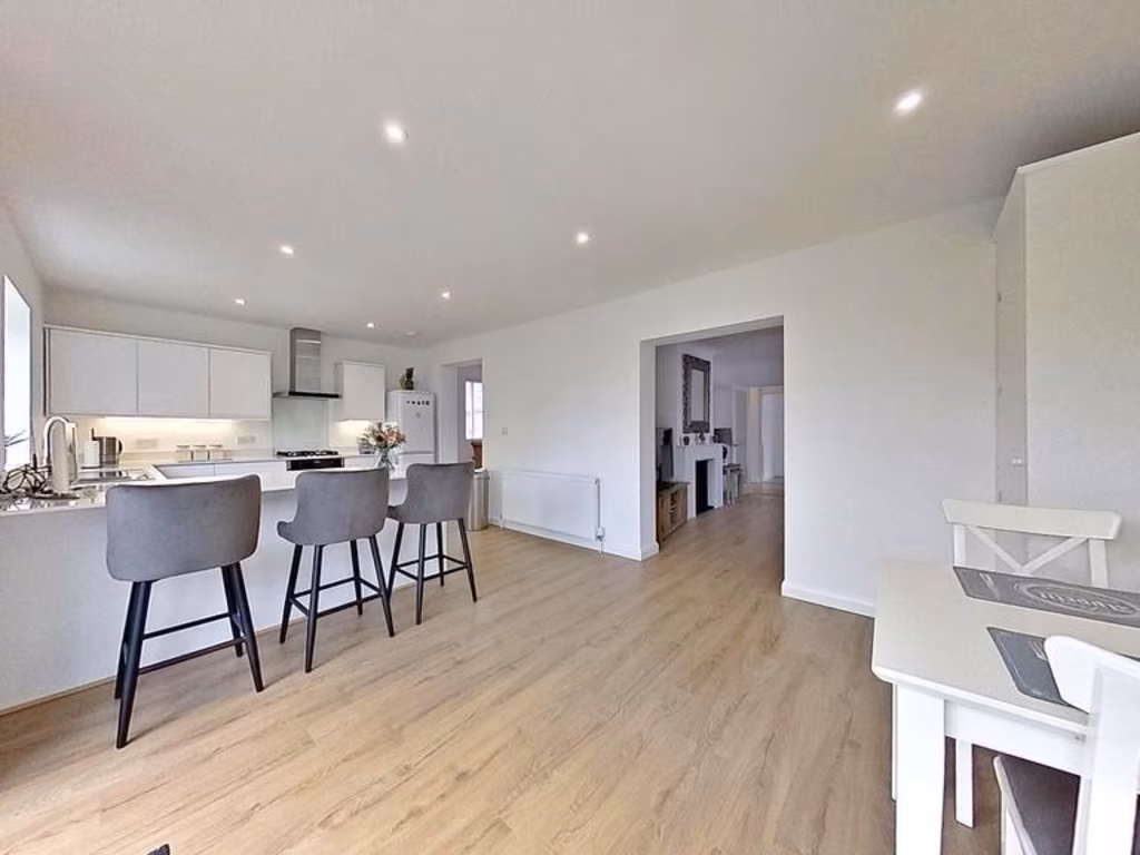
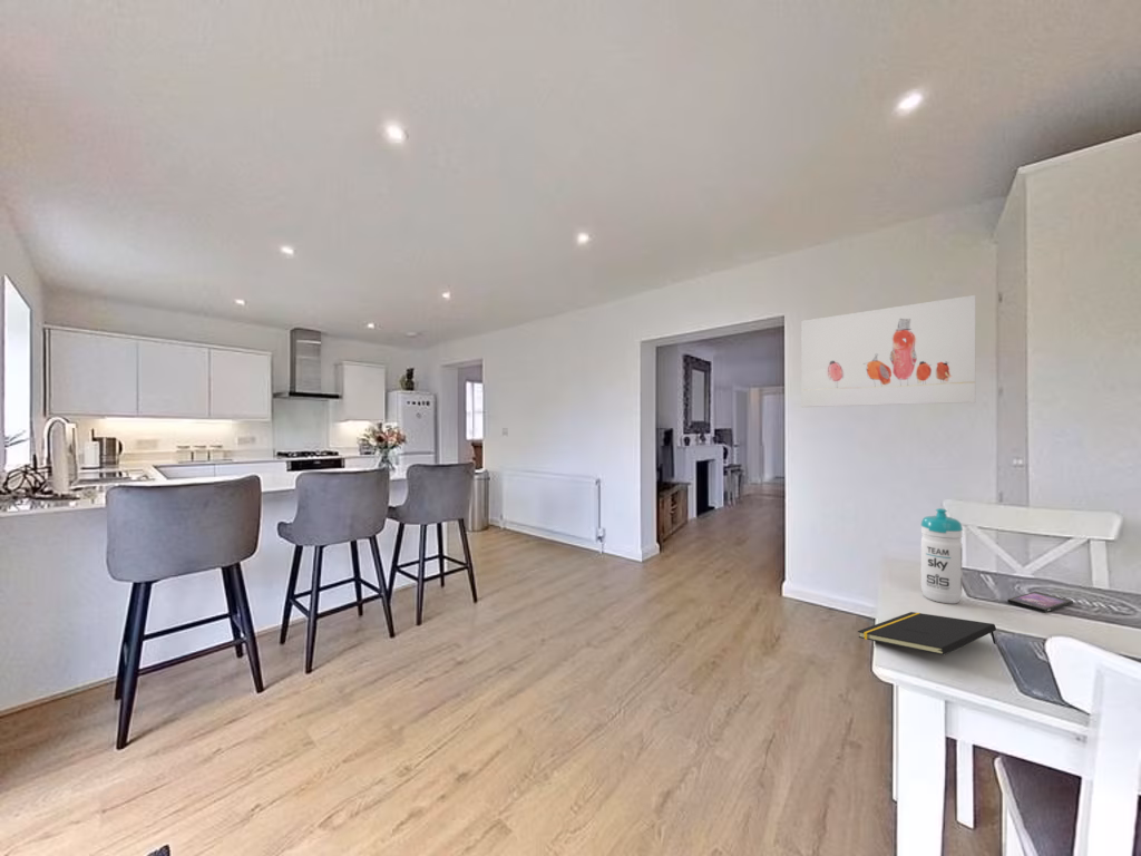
+ smartphone (1040, 601)
+ notepad (925, 631)
+ water bottle (940, 553)
+ wall art (879, 357)
